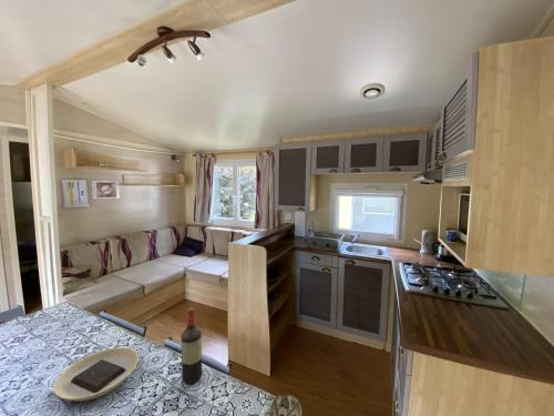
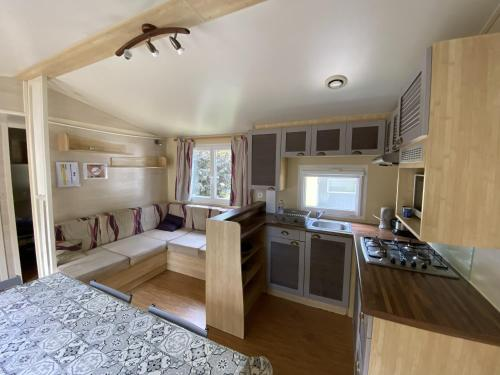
- plate (100, 374)
- wine bottle (191, 343)
